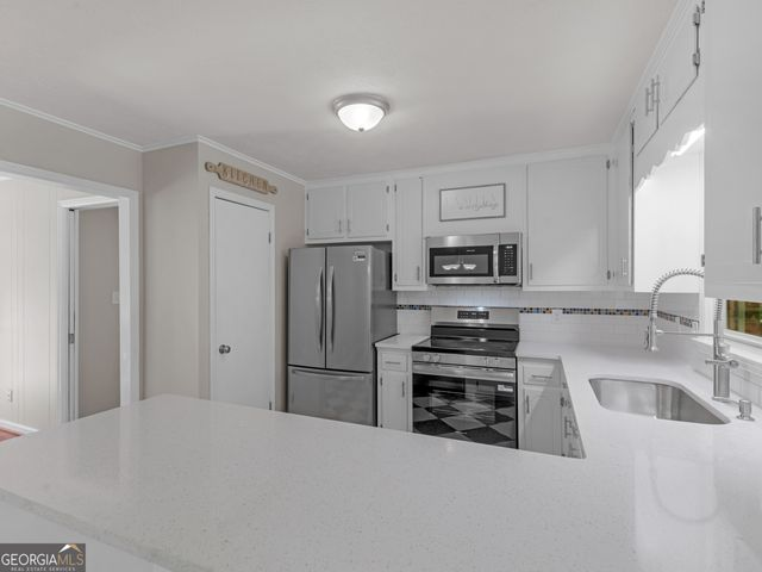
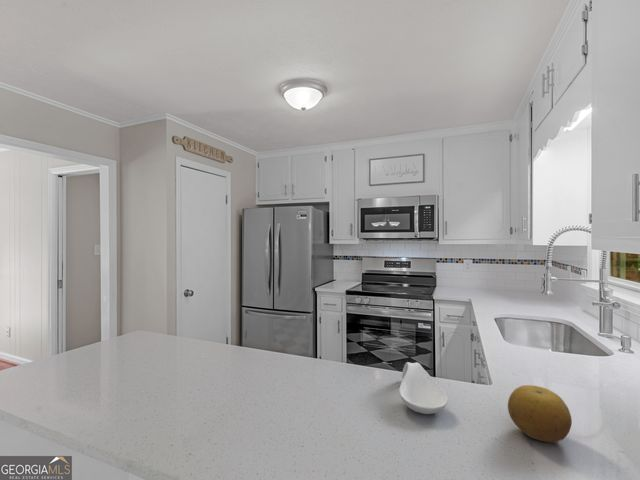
+ fruit (538, 412)
+ spoon rest (417, 384)
